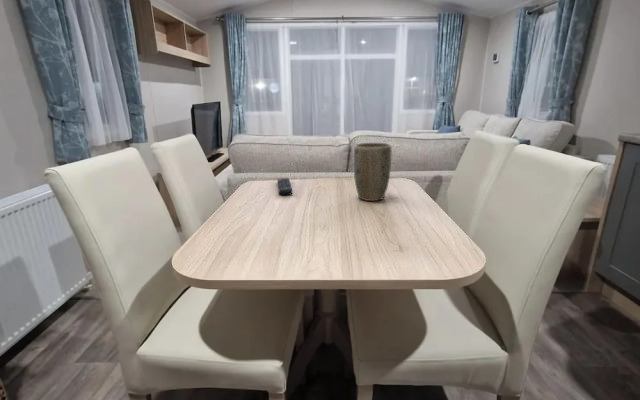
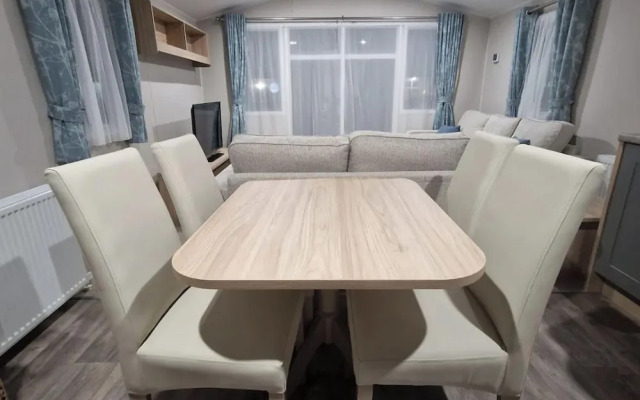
- remote control (284, 186)
- plant pot (372, 171)
